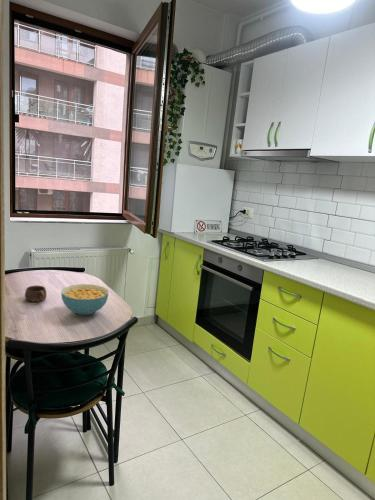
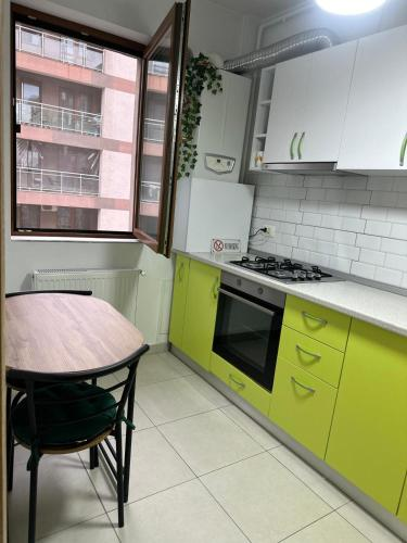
- cup (36, 294)
- cereal bowl (85, 302)
